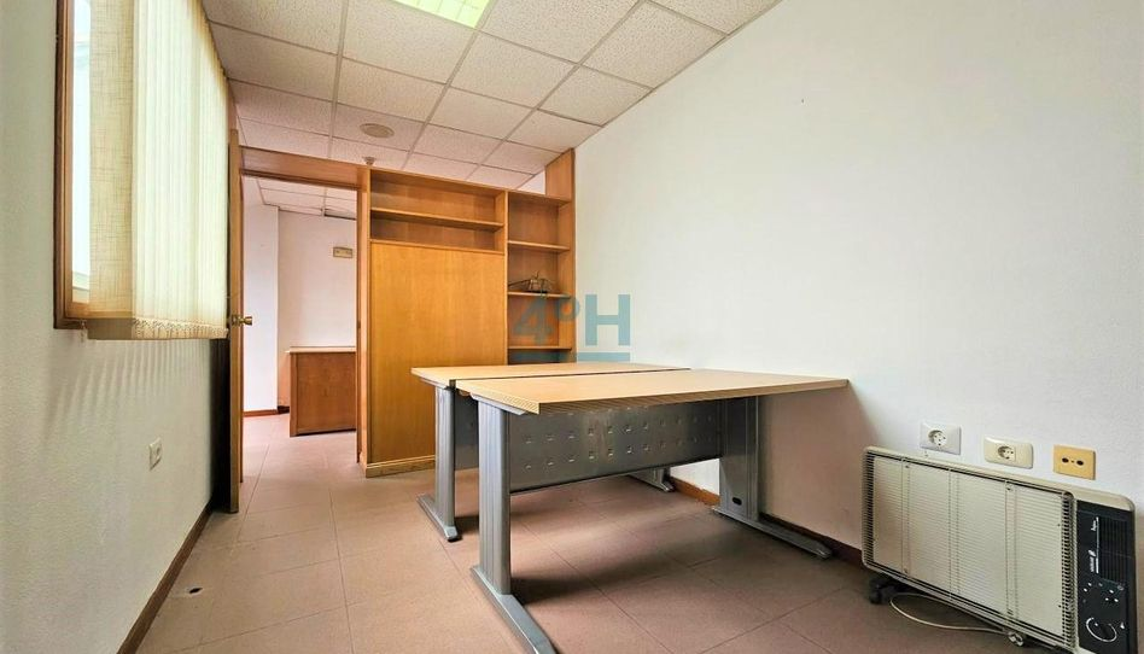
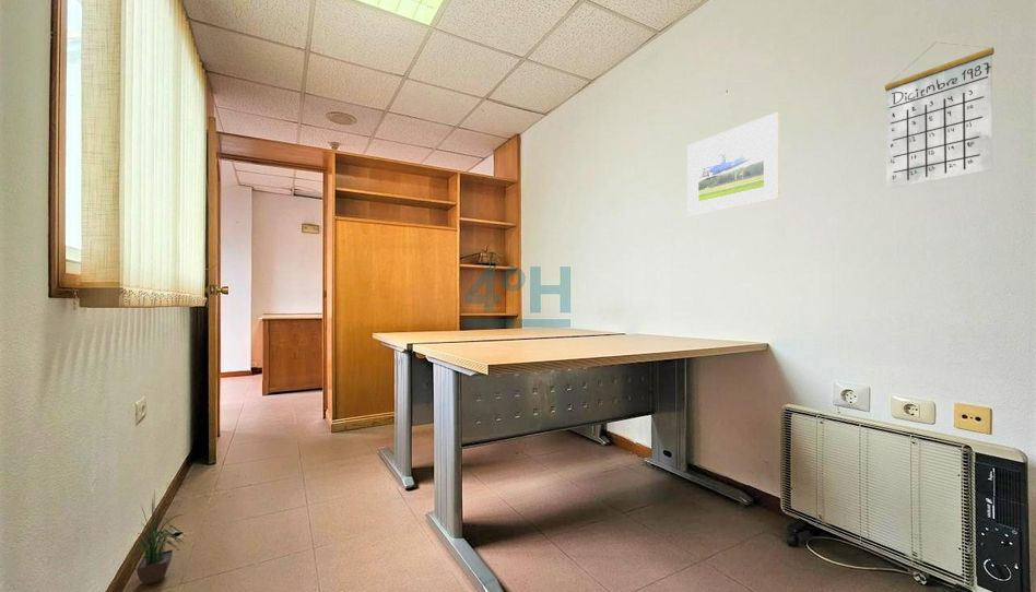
+ potted plant (156, 532)
+ calendar (935, 110)
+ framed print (729, 169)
